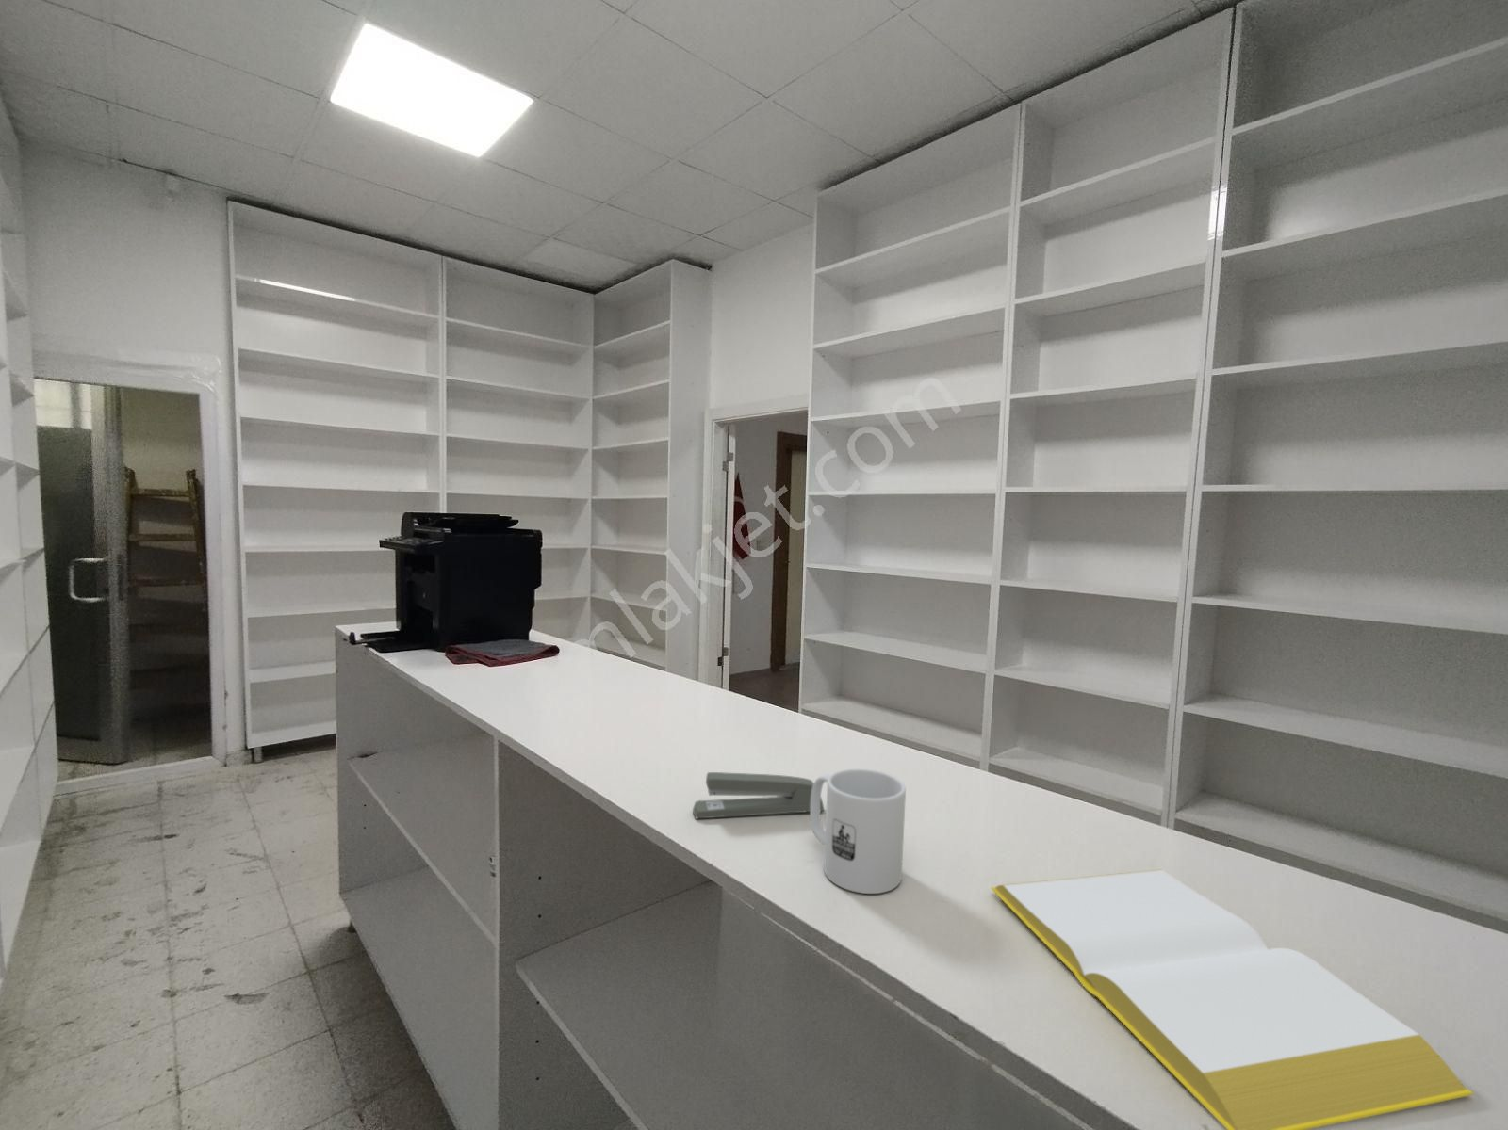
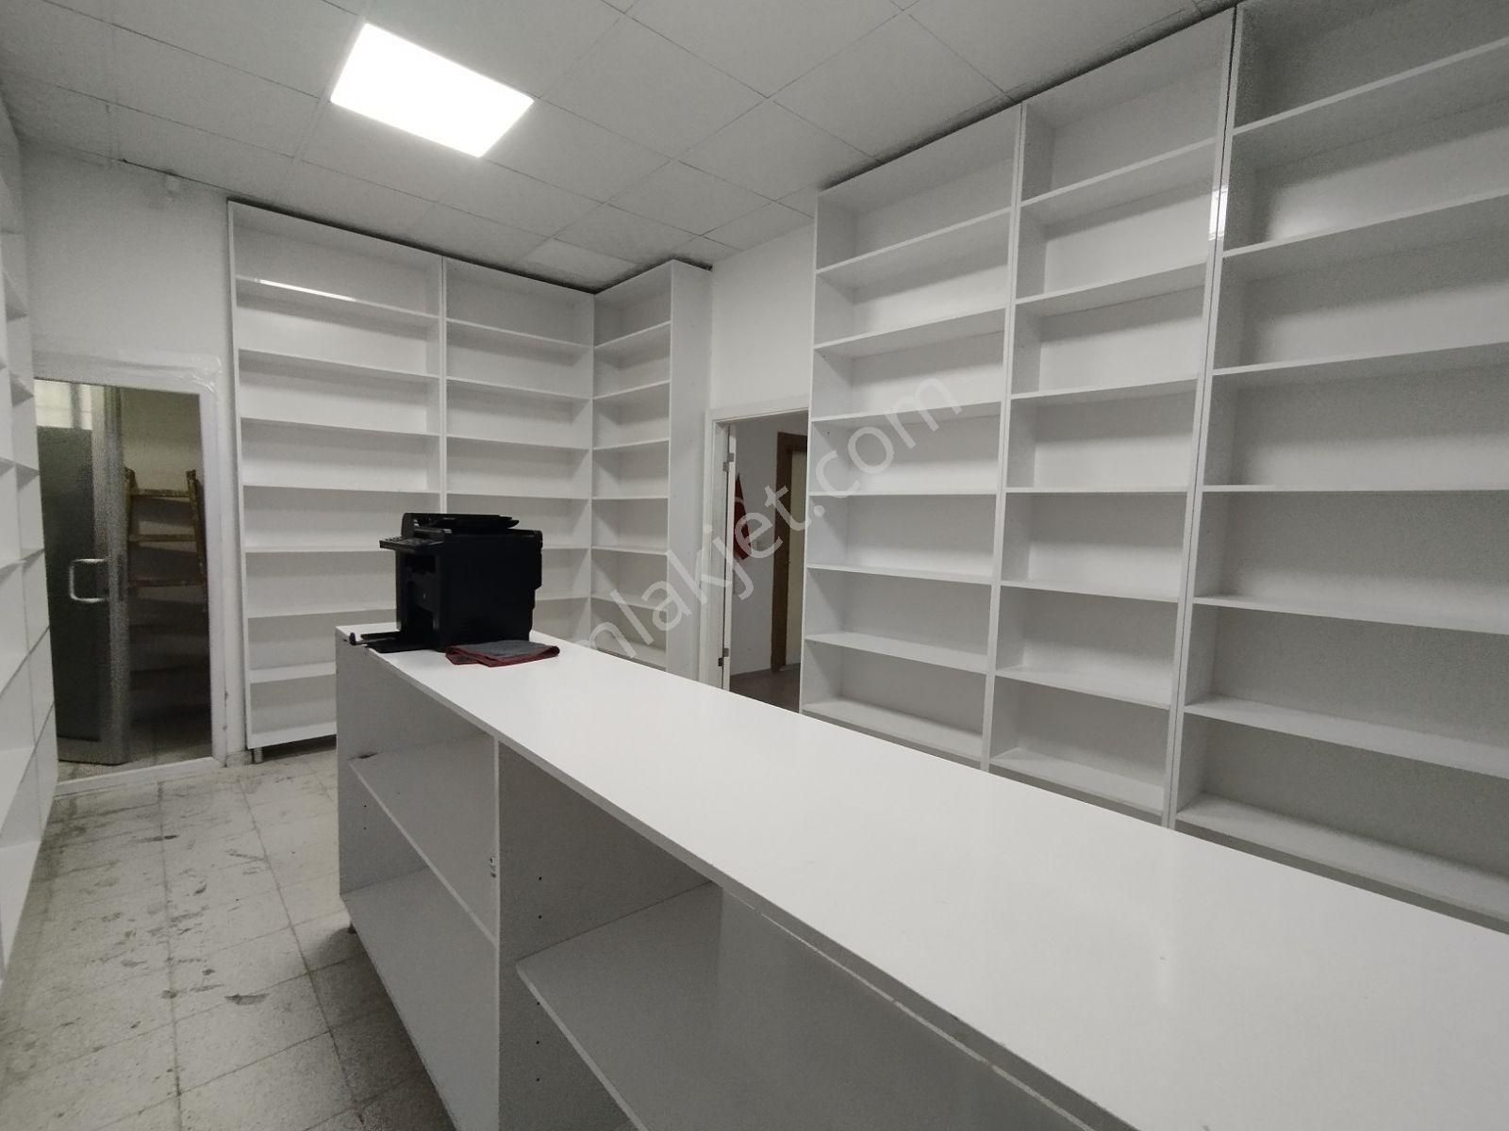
- notepad (1184, 960)
- stapler (759, 791)
- mug (851, 821)
